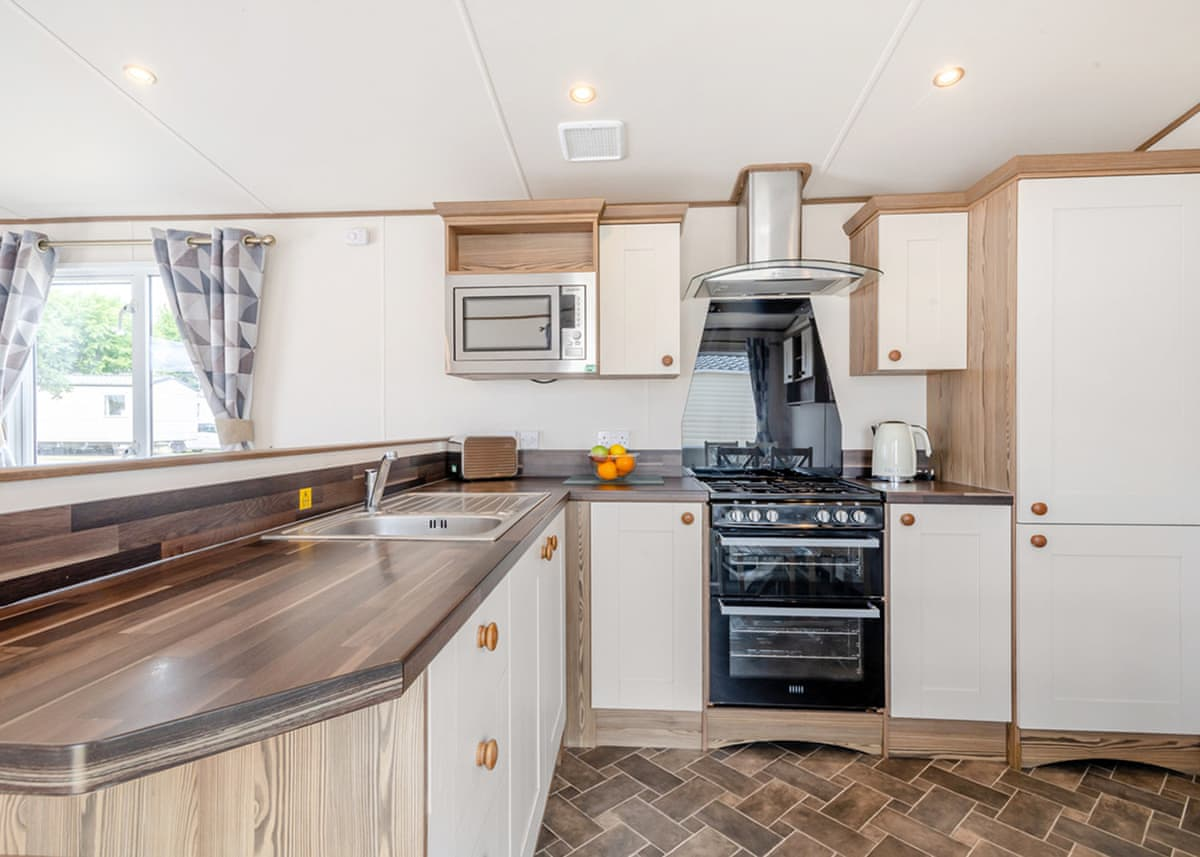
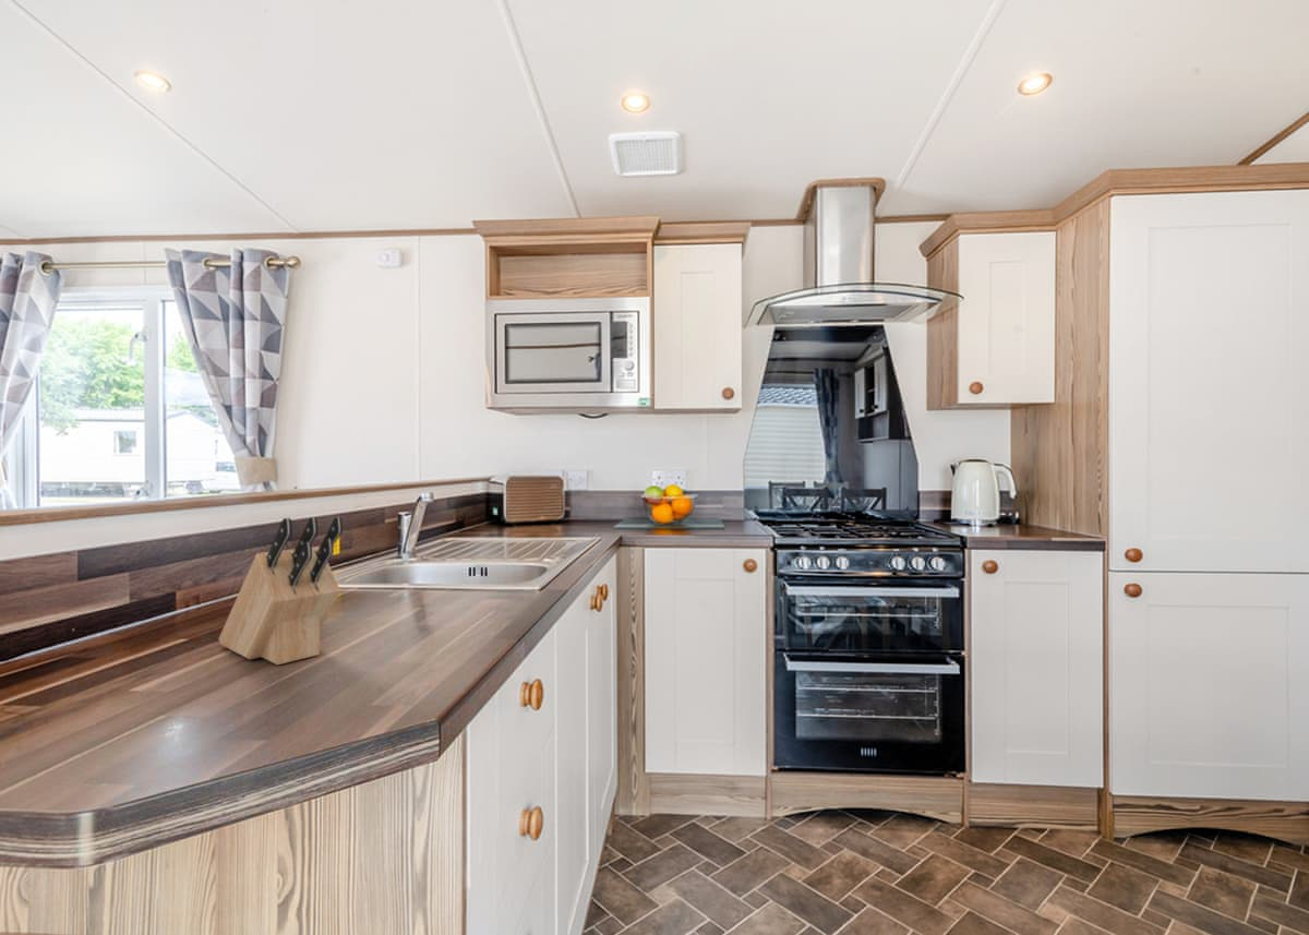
+ knife block (281, 583)
